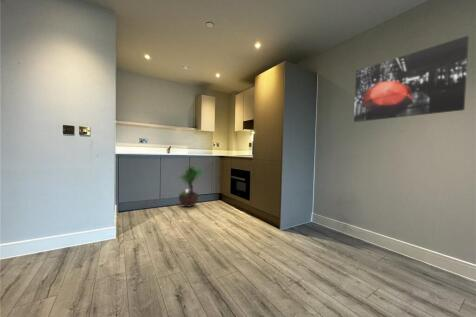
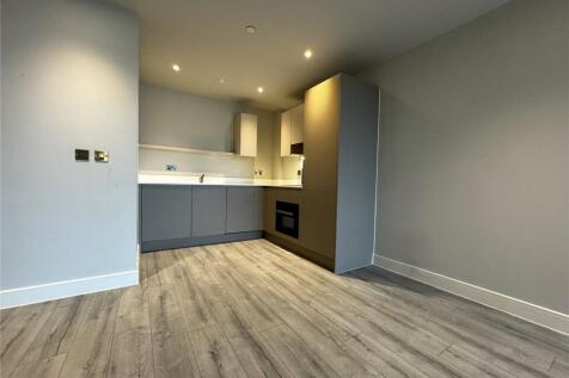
- potted tree (189, 184)
- wall art (400, 86)
